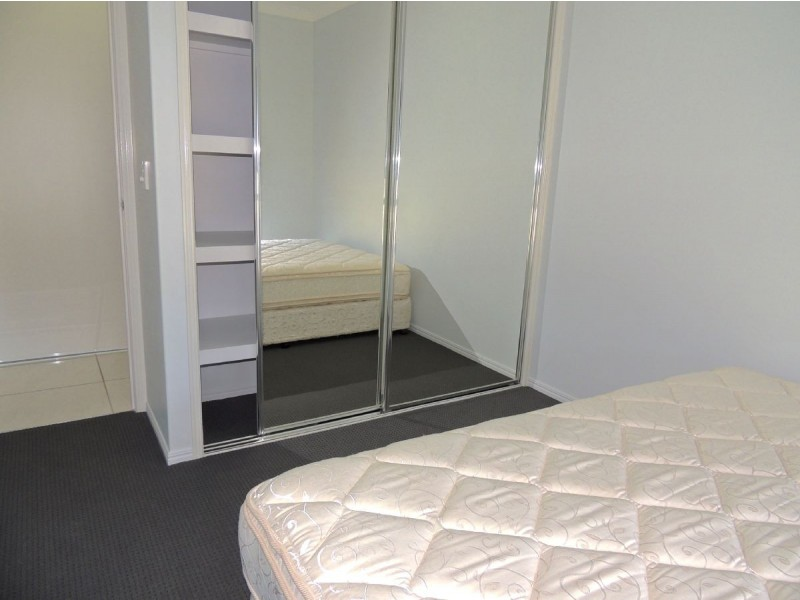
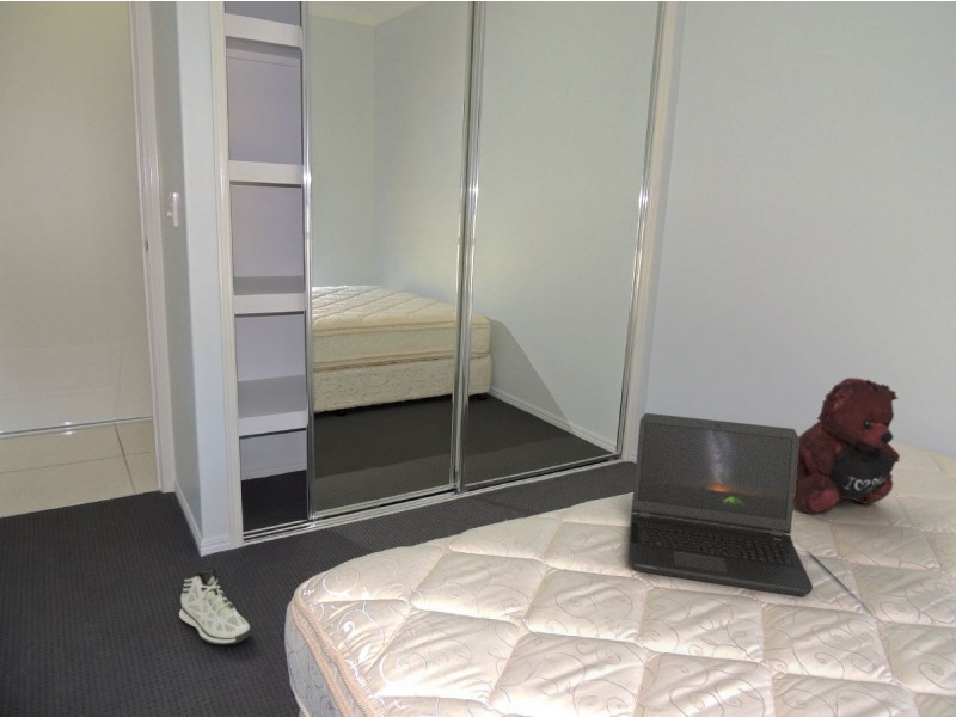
+ sneaker (212, 602)
+ laptop computer (717, 497)
+ teddy bear (839, 437)
